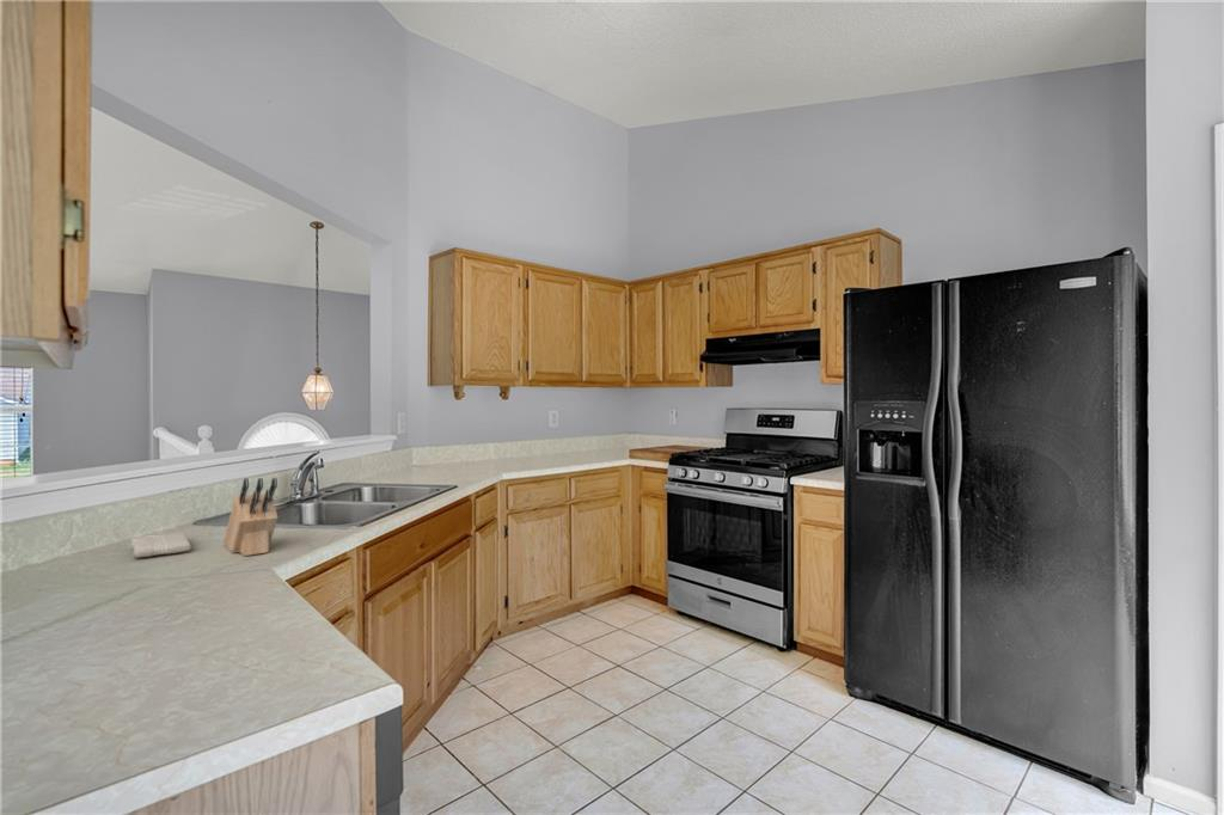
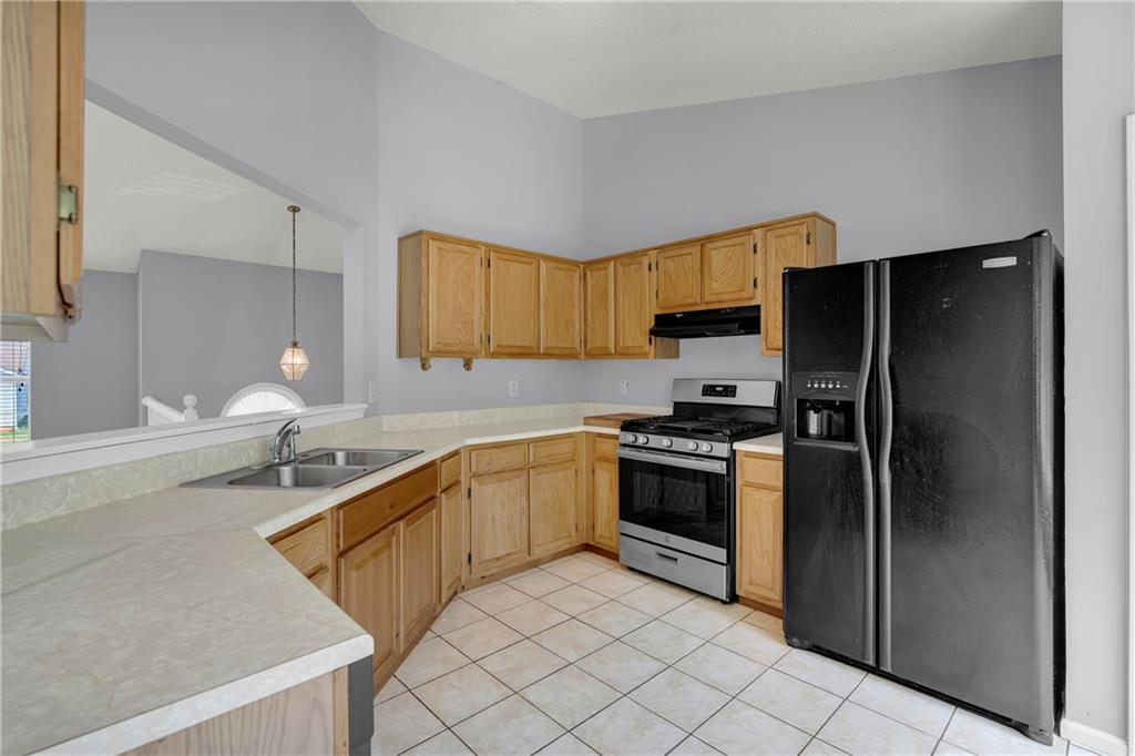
- knife block (251, 511)
- washcloth (160, 544)
